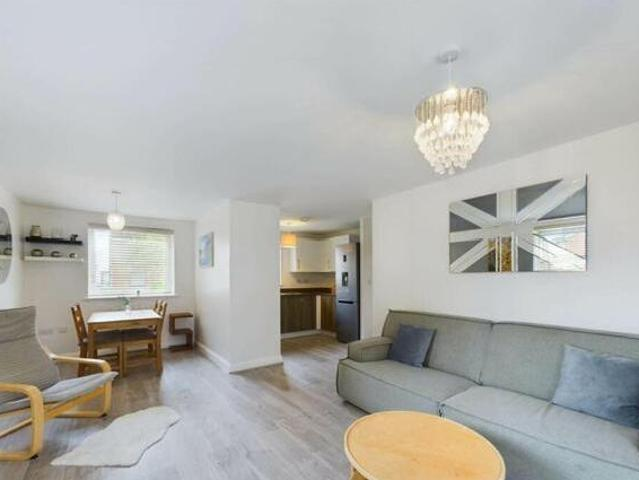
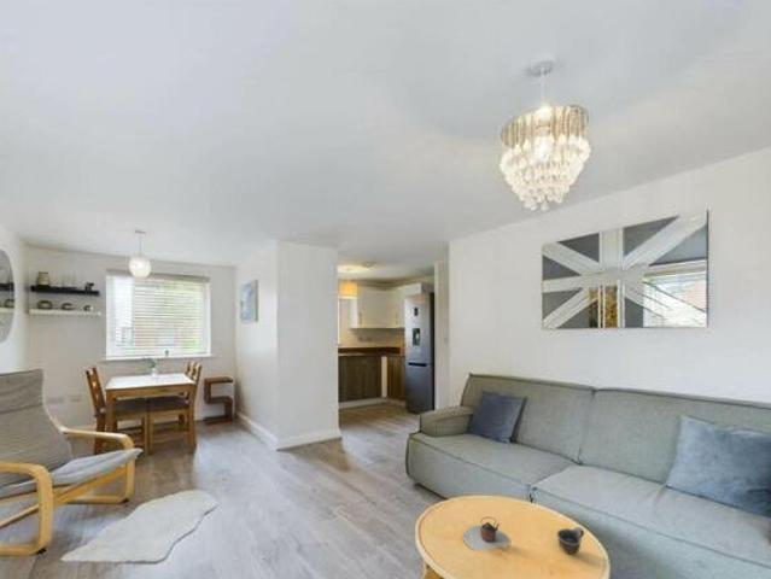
+ cup (571, 540)
+ teapot (486, 528)
